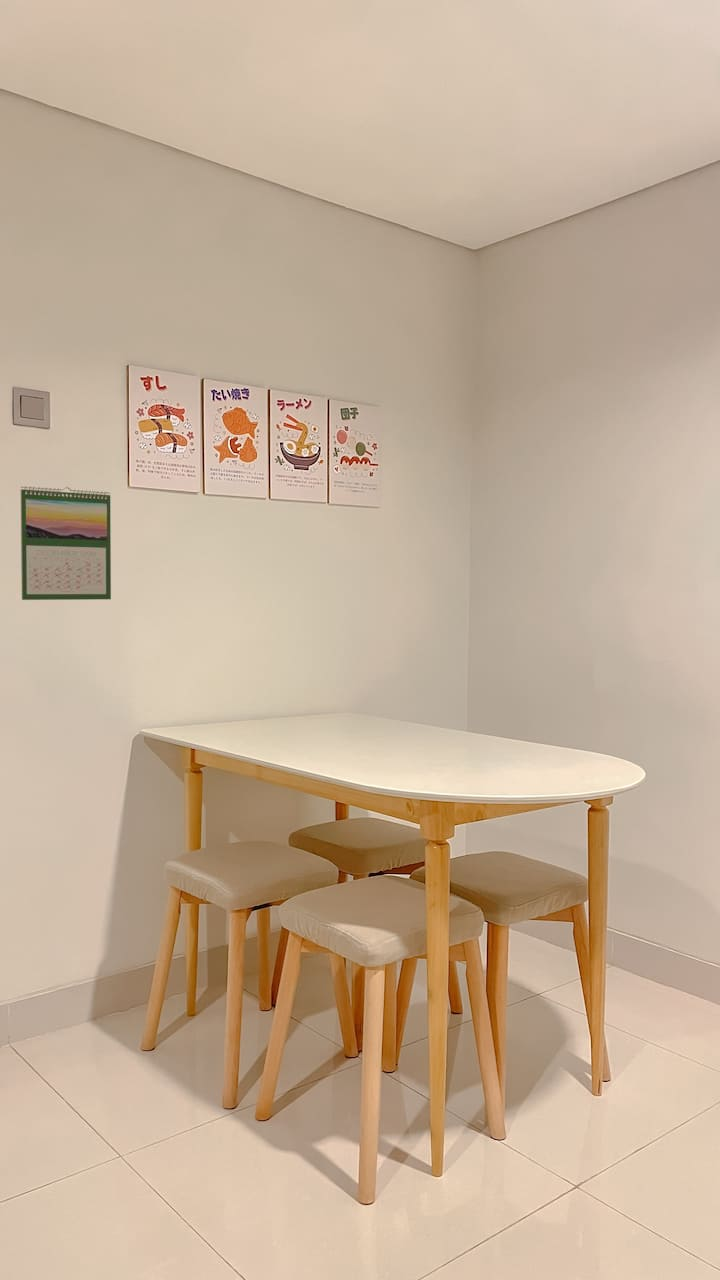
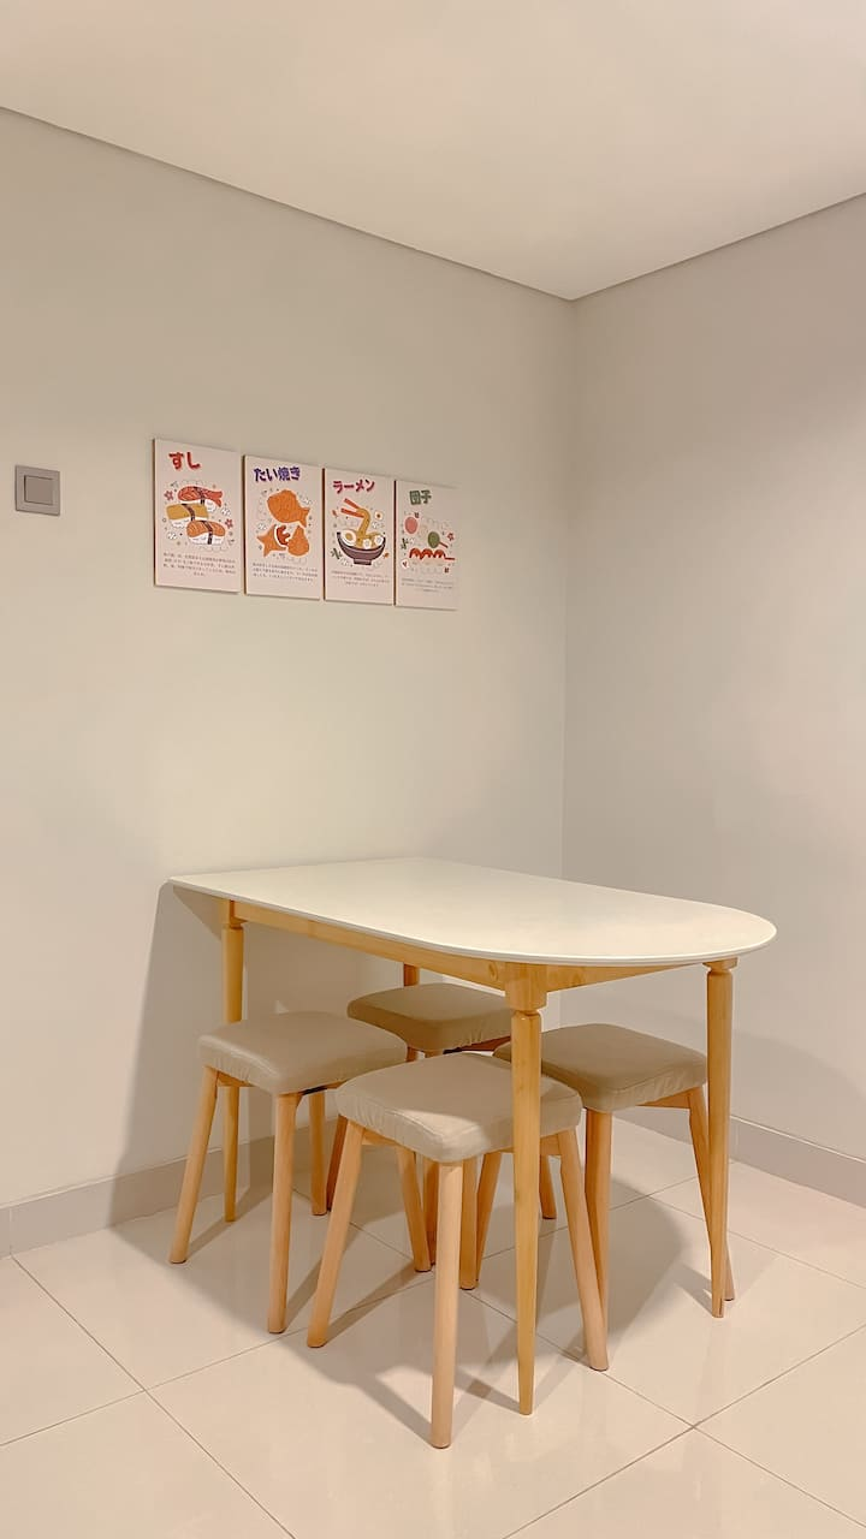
- calendar (67, 543)
